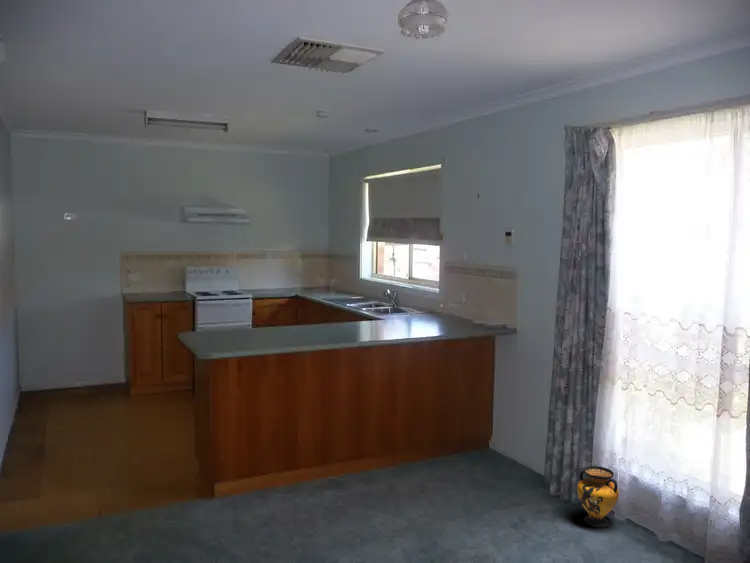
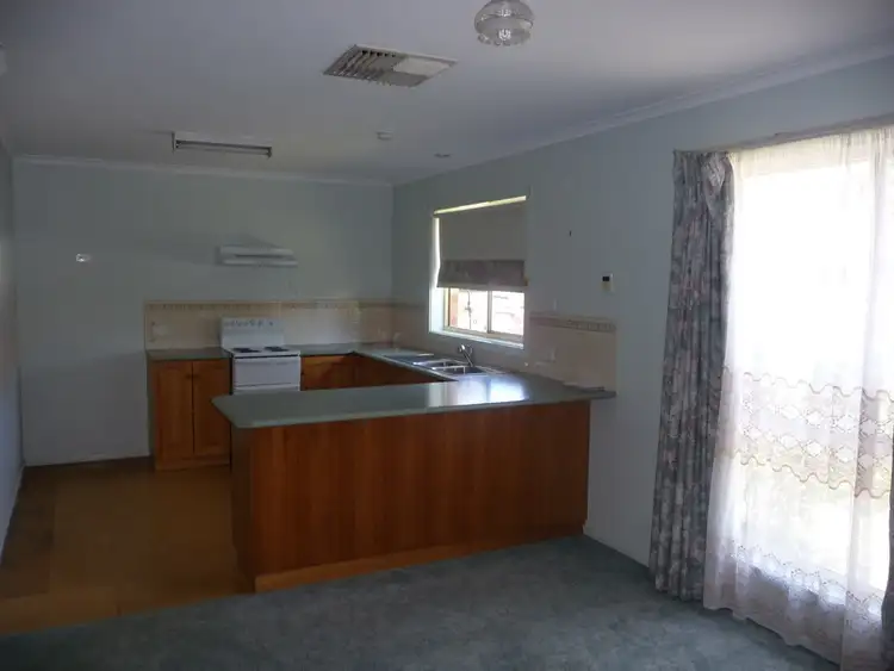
- vase (597, 496)
